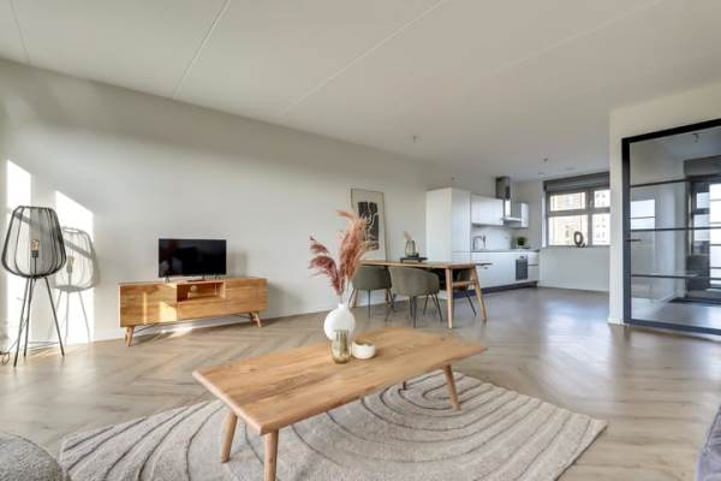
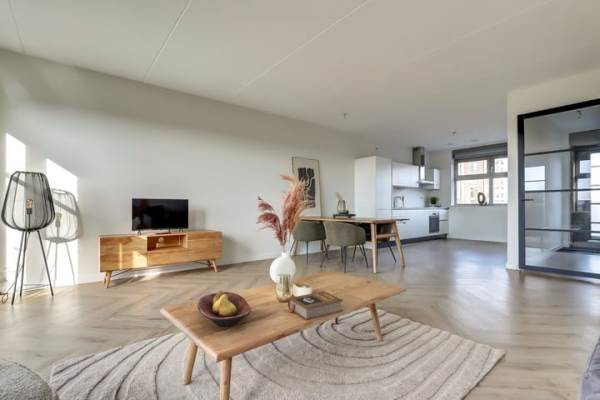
+ fruit bowl (223, 305)
+ book (313, 304)
